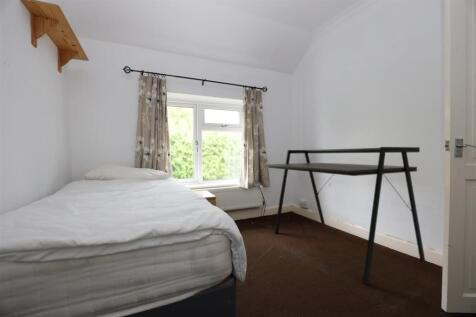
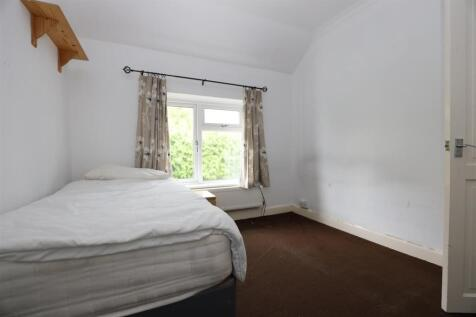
- desk (319, 202)
